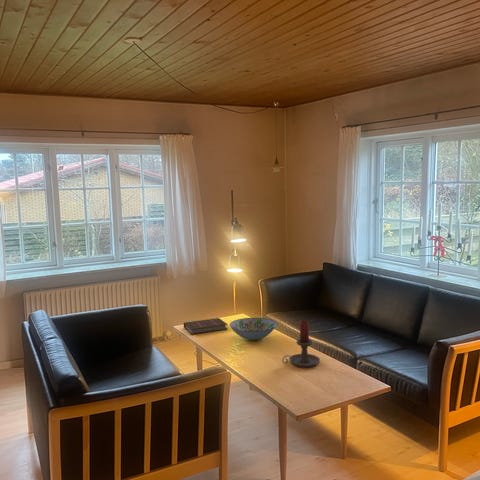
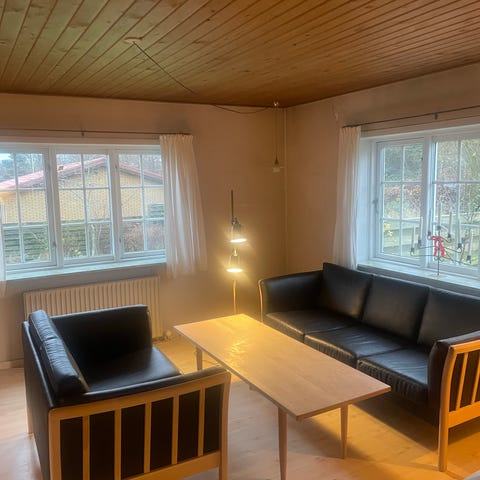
- decorative bowl (253, 331)
- candle holder (300, 342)
- book (205, 325)
